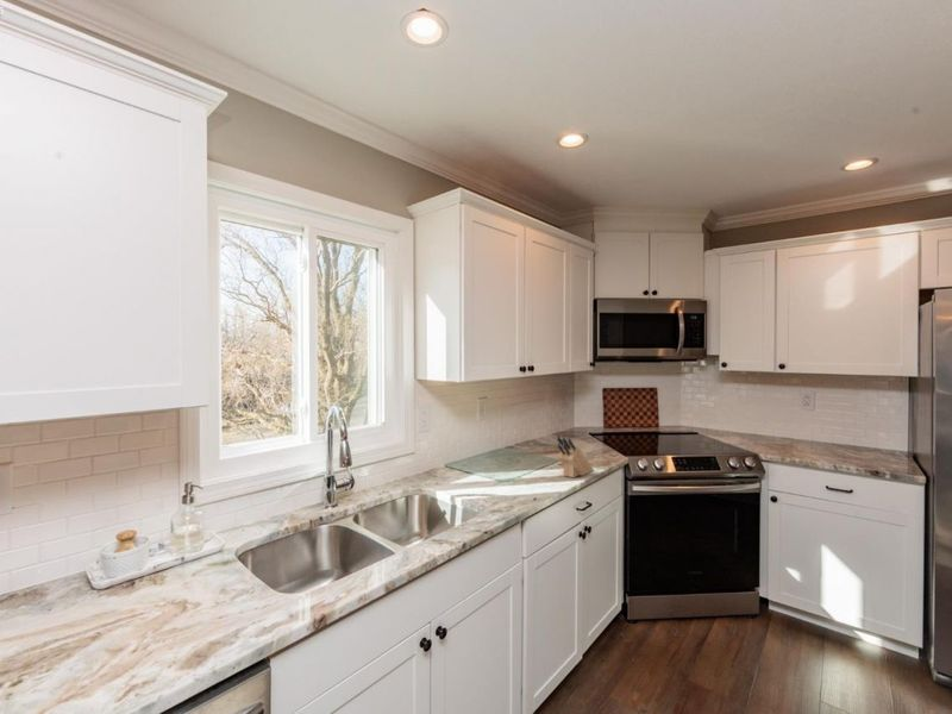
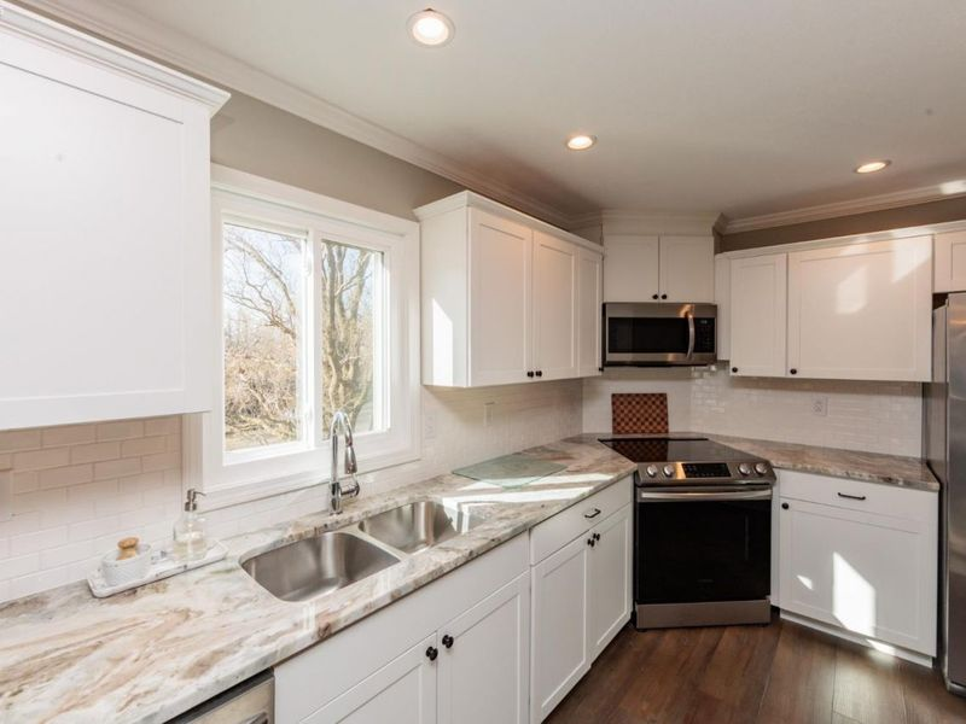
- knife block (574, 453)
